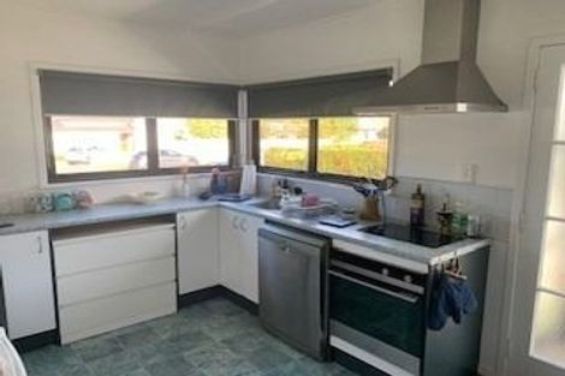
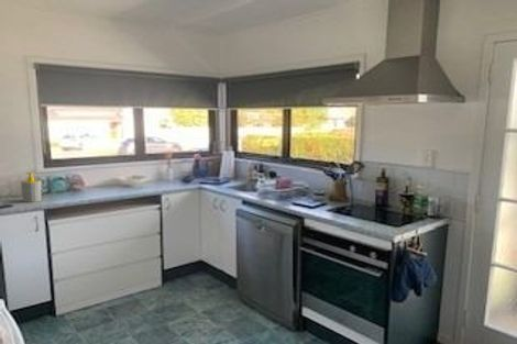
+ soap bottle (31, 186)
